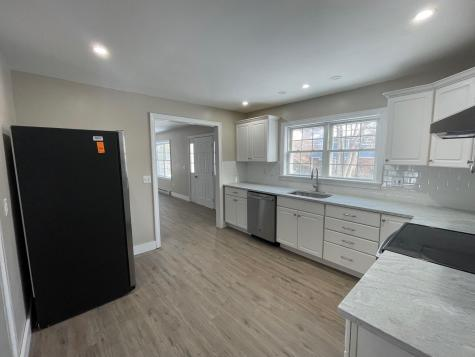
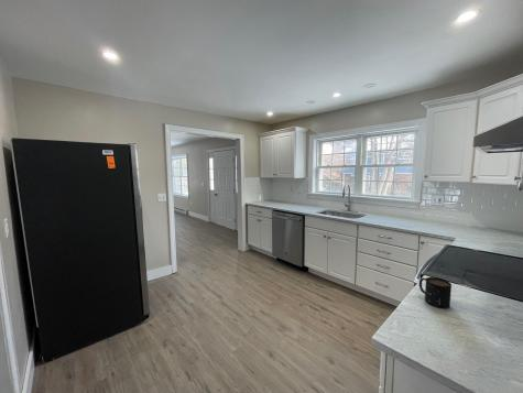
+ mug (433, 290)
